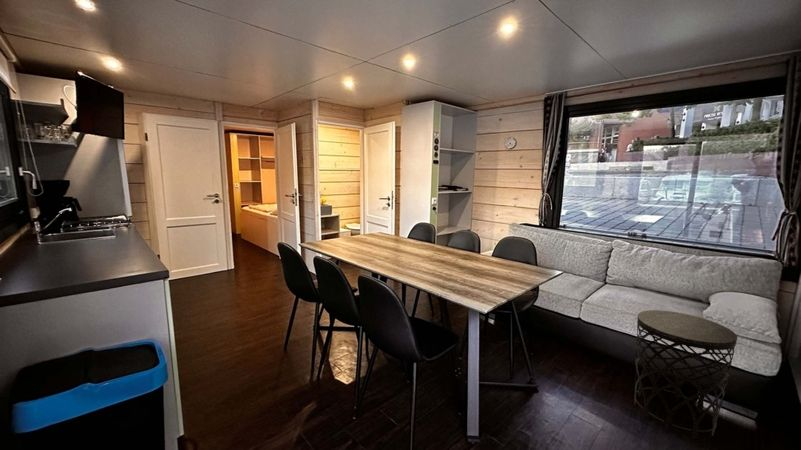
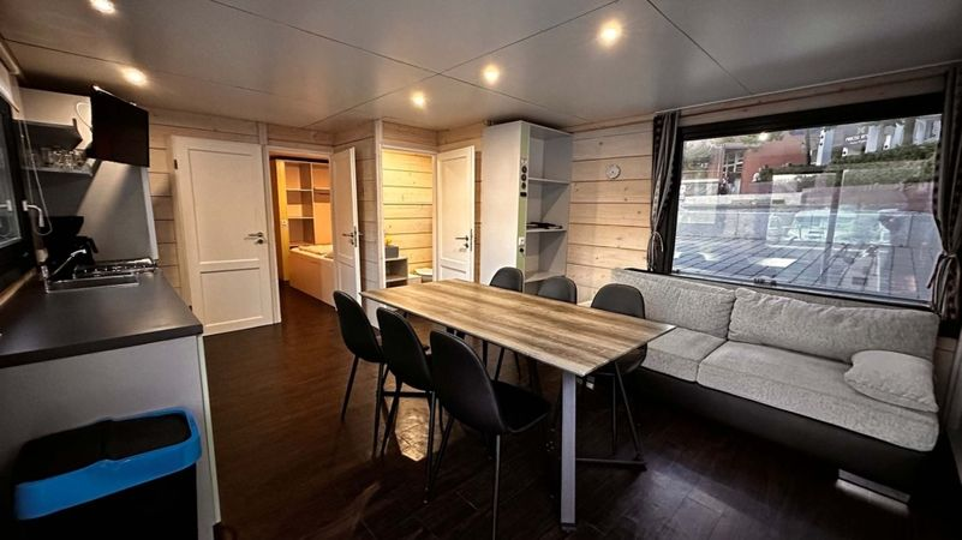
- side table (678, 370)
